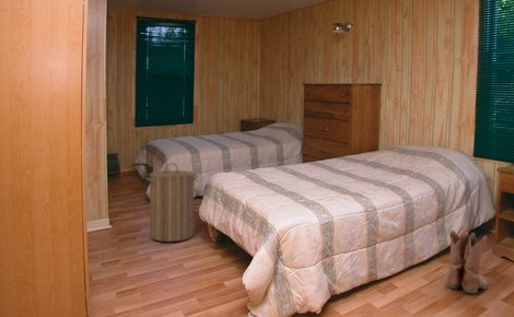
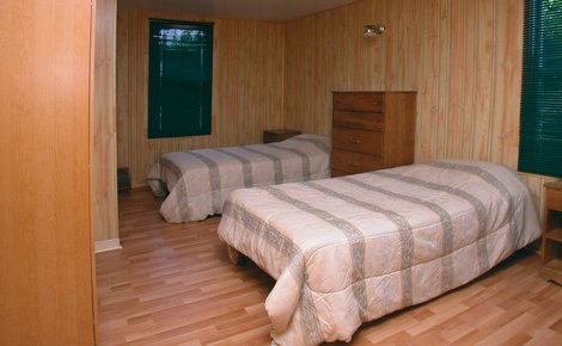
- boots (468, 257)
- laundry hamper (172, 199)
